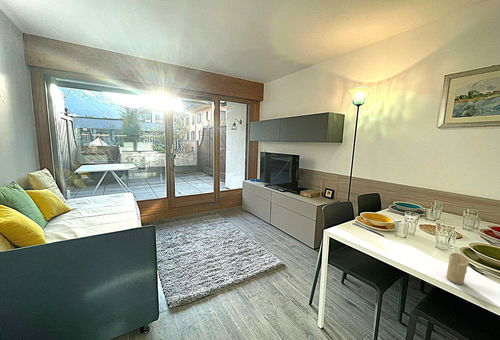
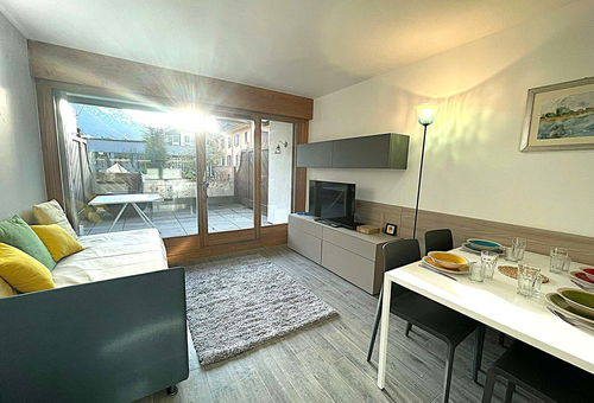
- candle (456, 268)
